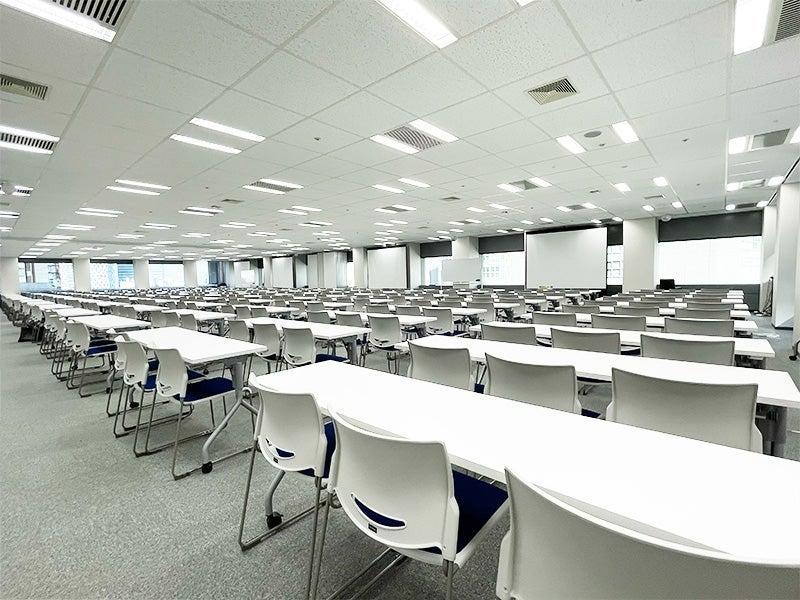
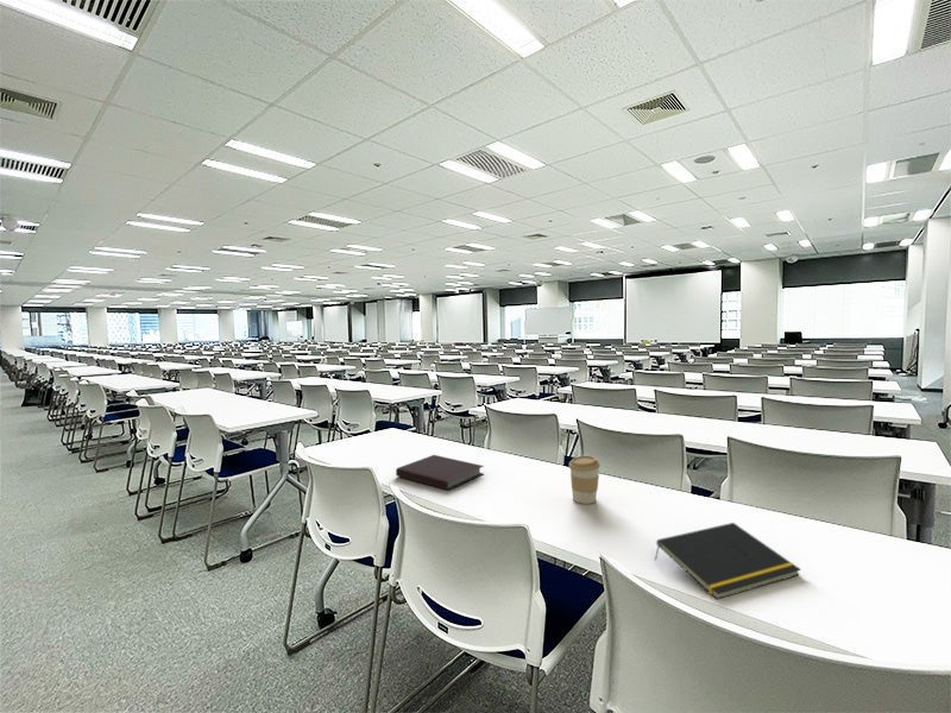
+ notebook (440, 471)
+ coffee cup (584, 478)
+ notepad (725, 556)
